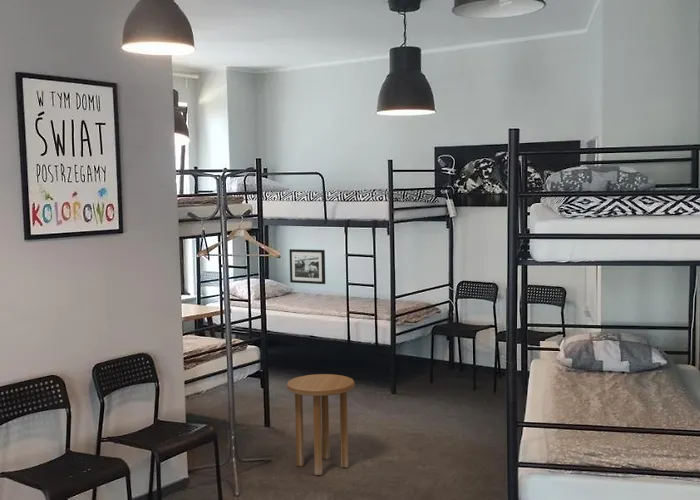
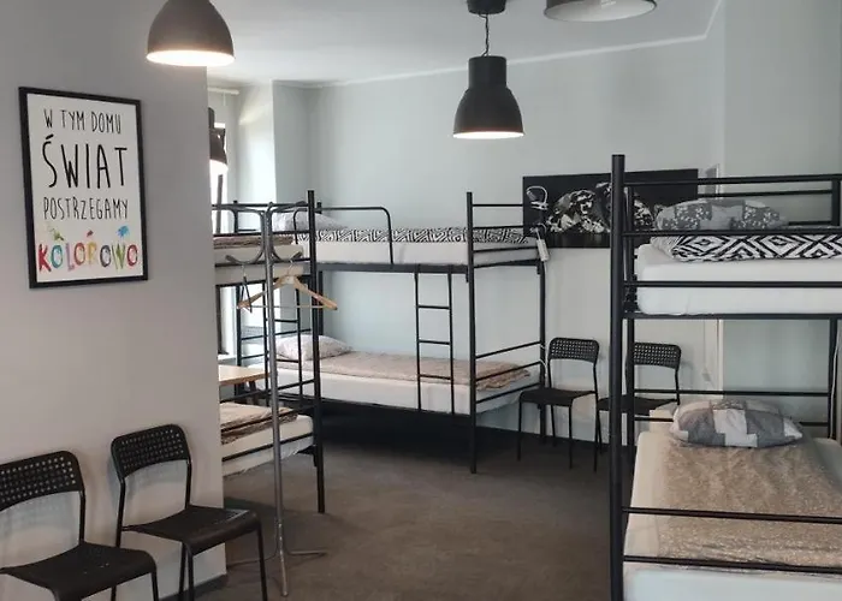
- picture frame (307, 266)
- side table (322, 423)
